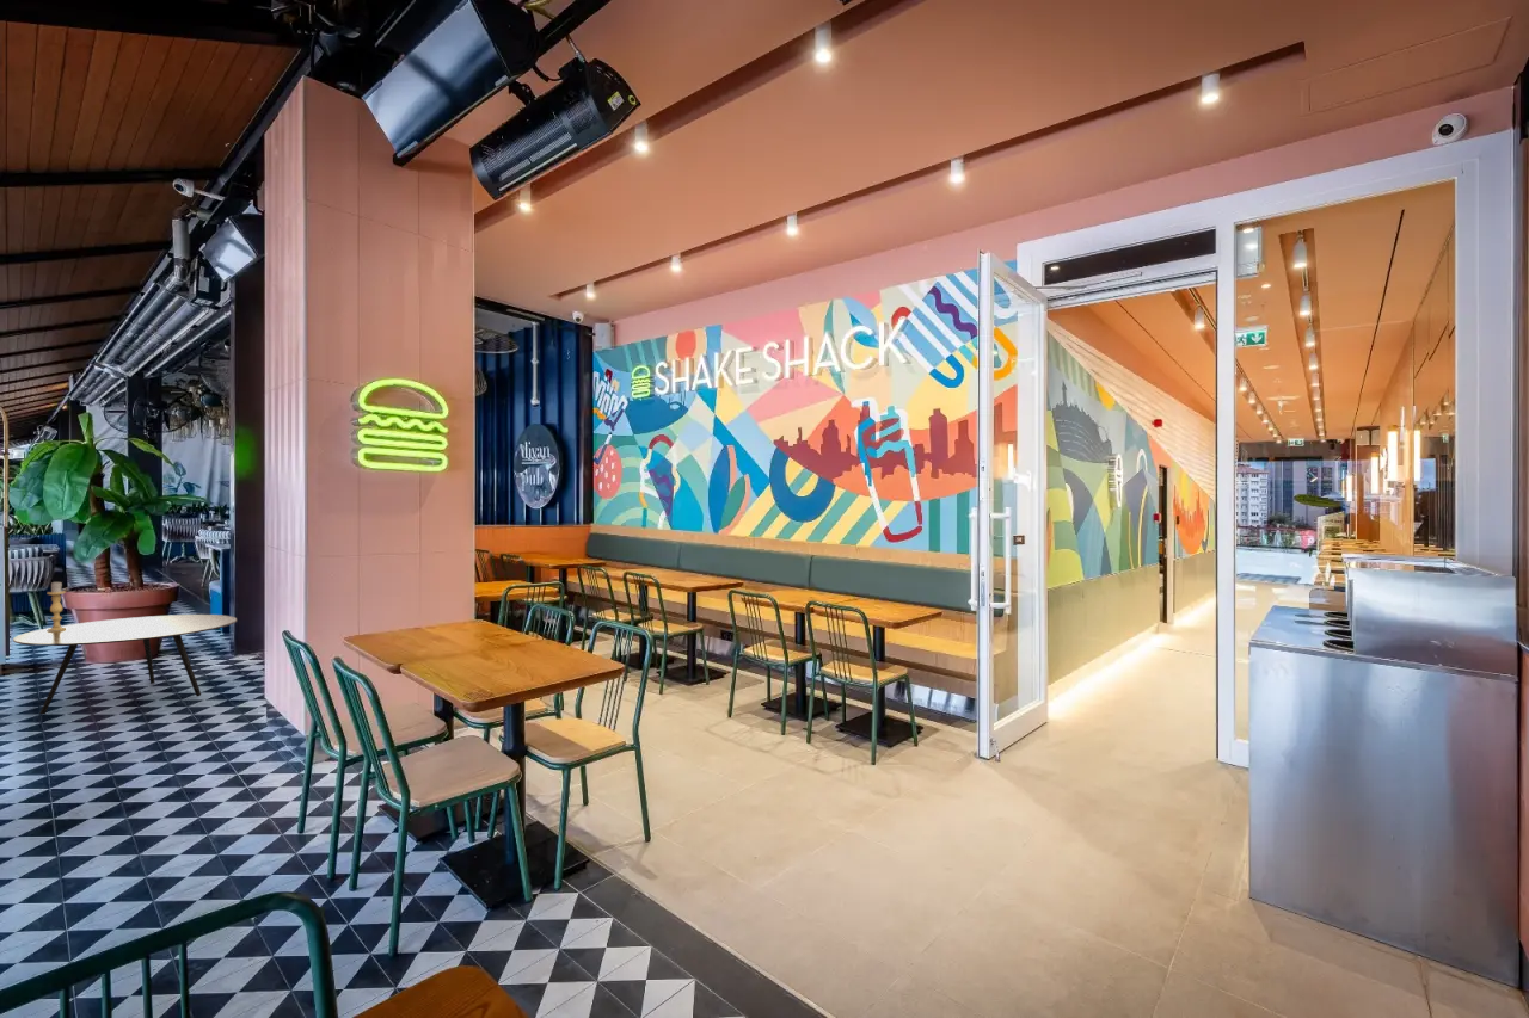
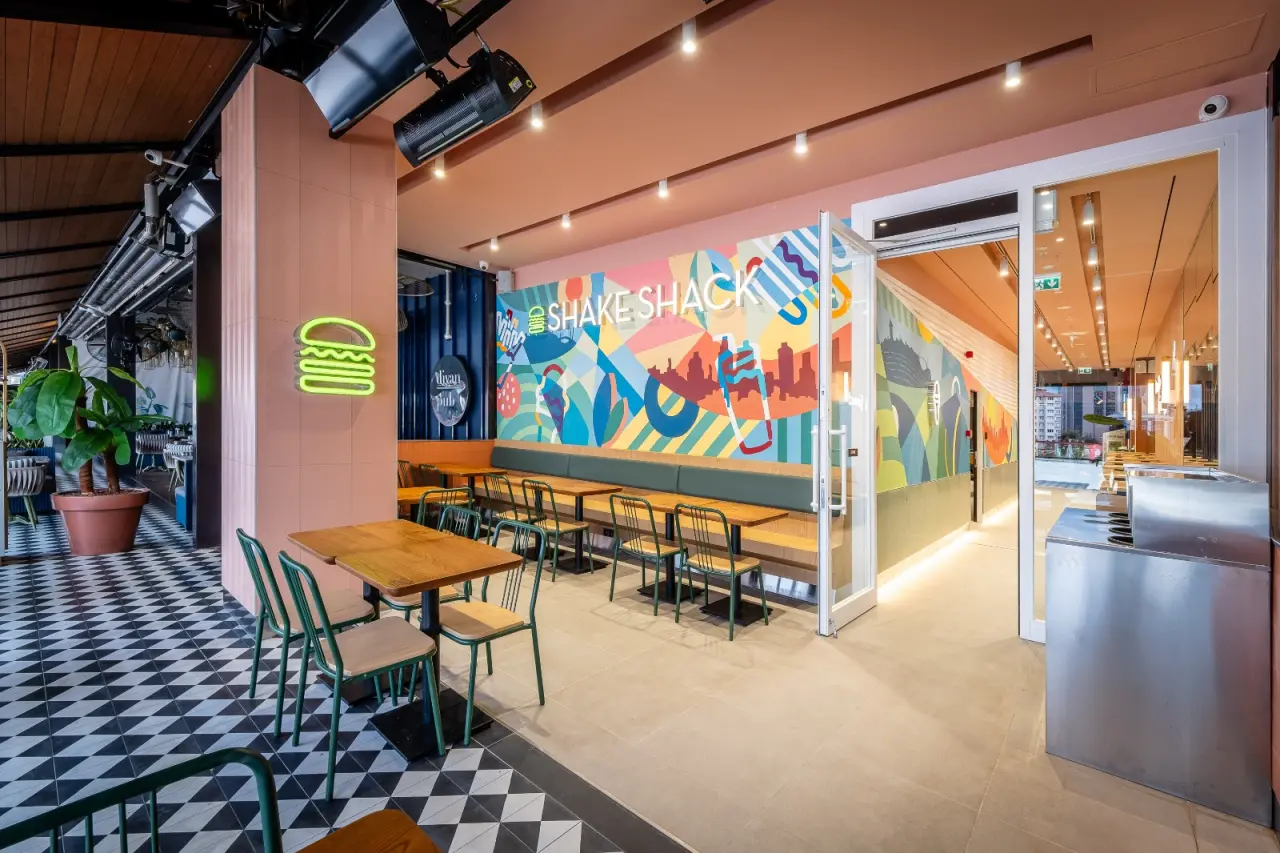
- dining table (147, 662)
- candle holder (56, 605)
